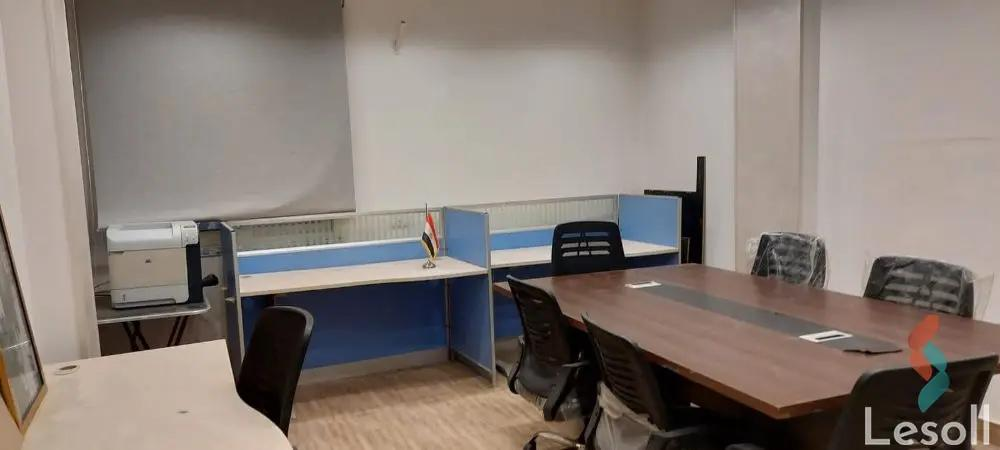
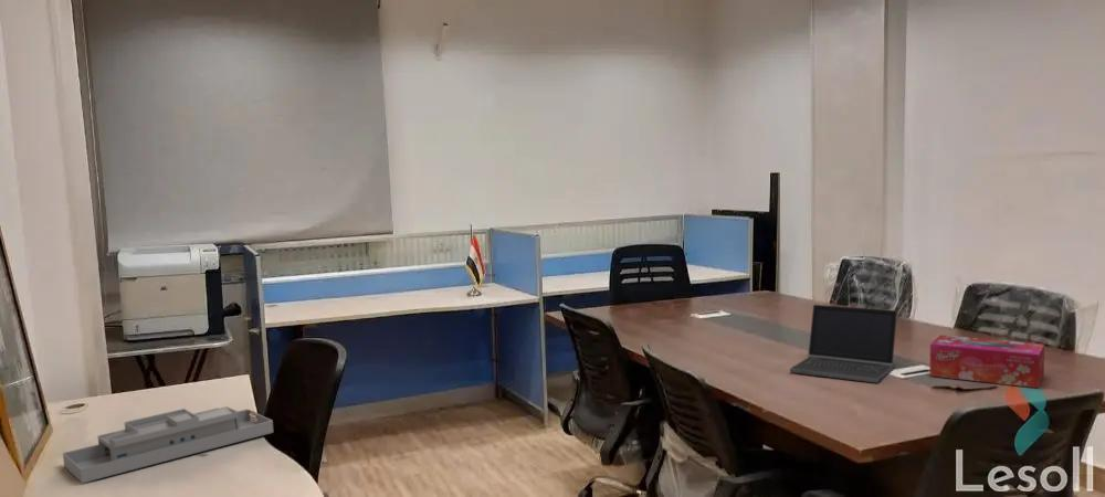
+ tissue box (986, 360)
+ laptop computer (843, 341)
+ desk organizer (172, 432)
